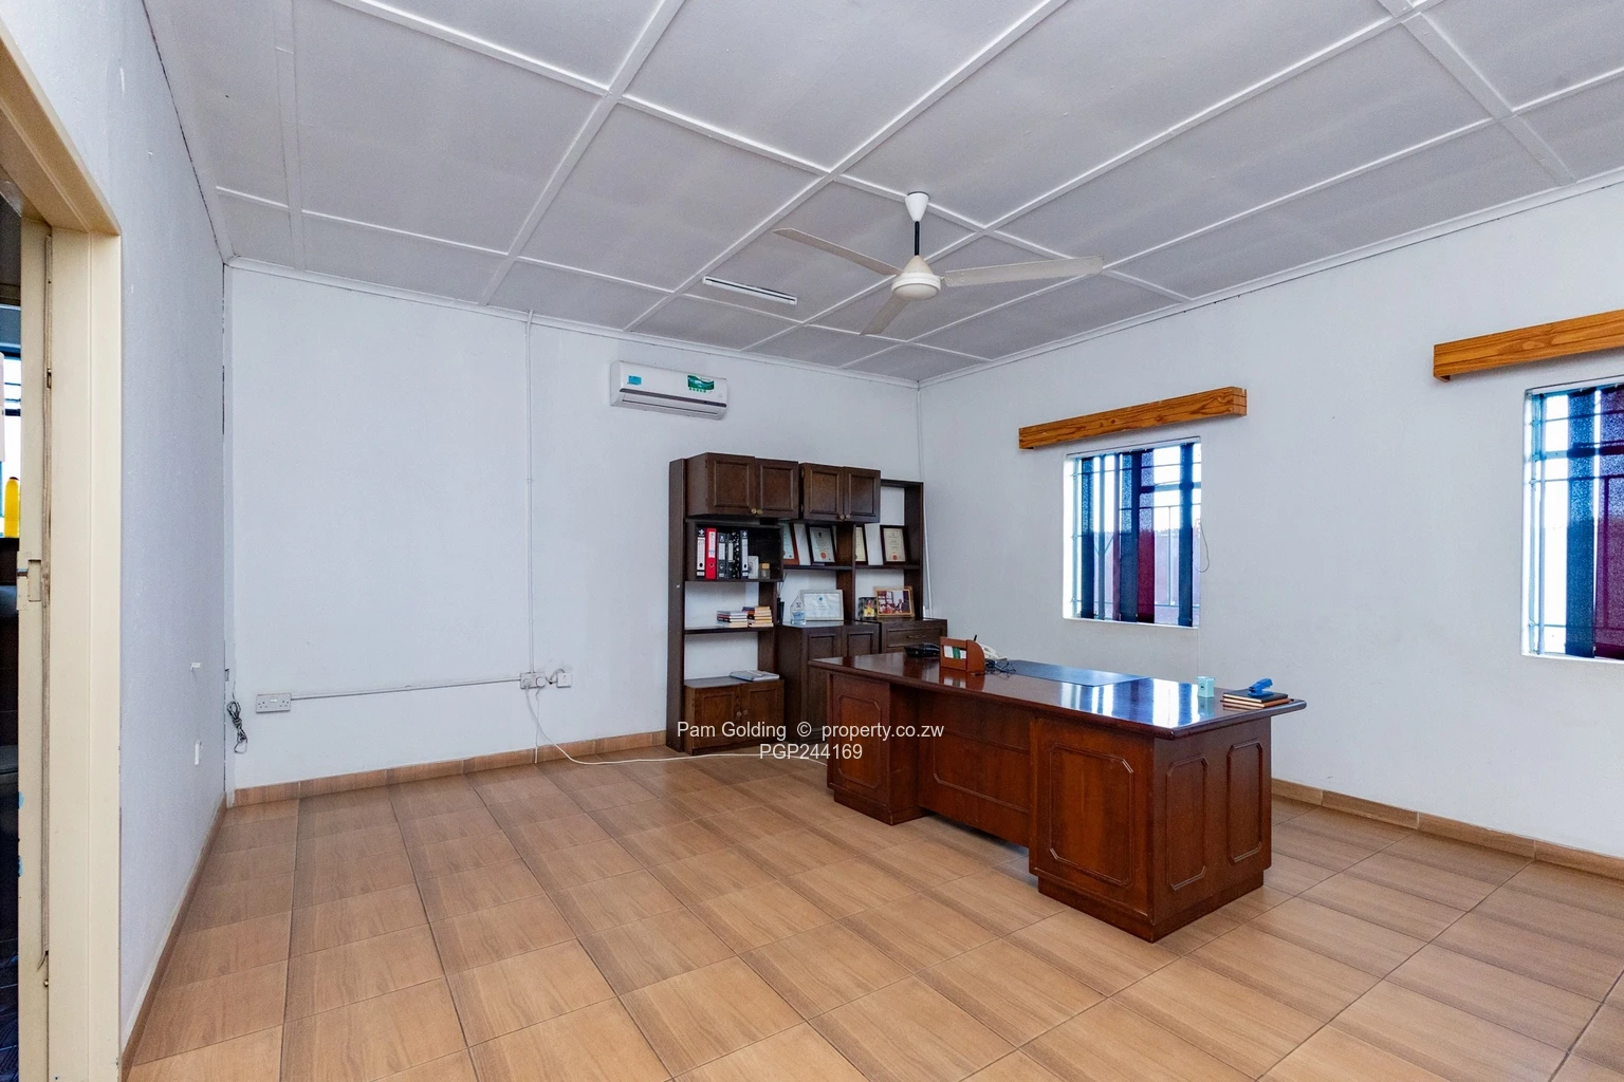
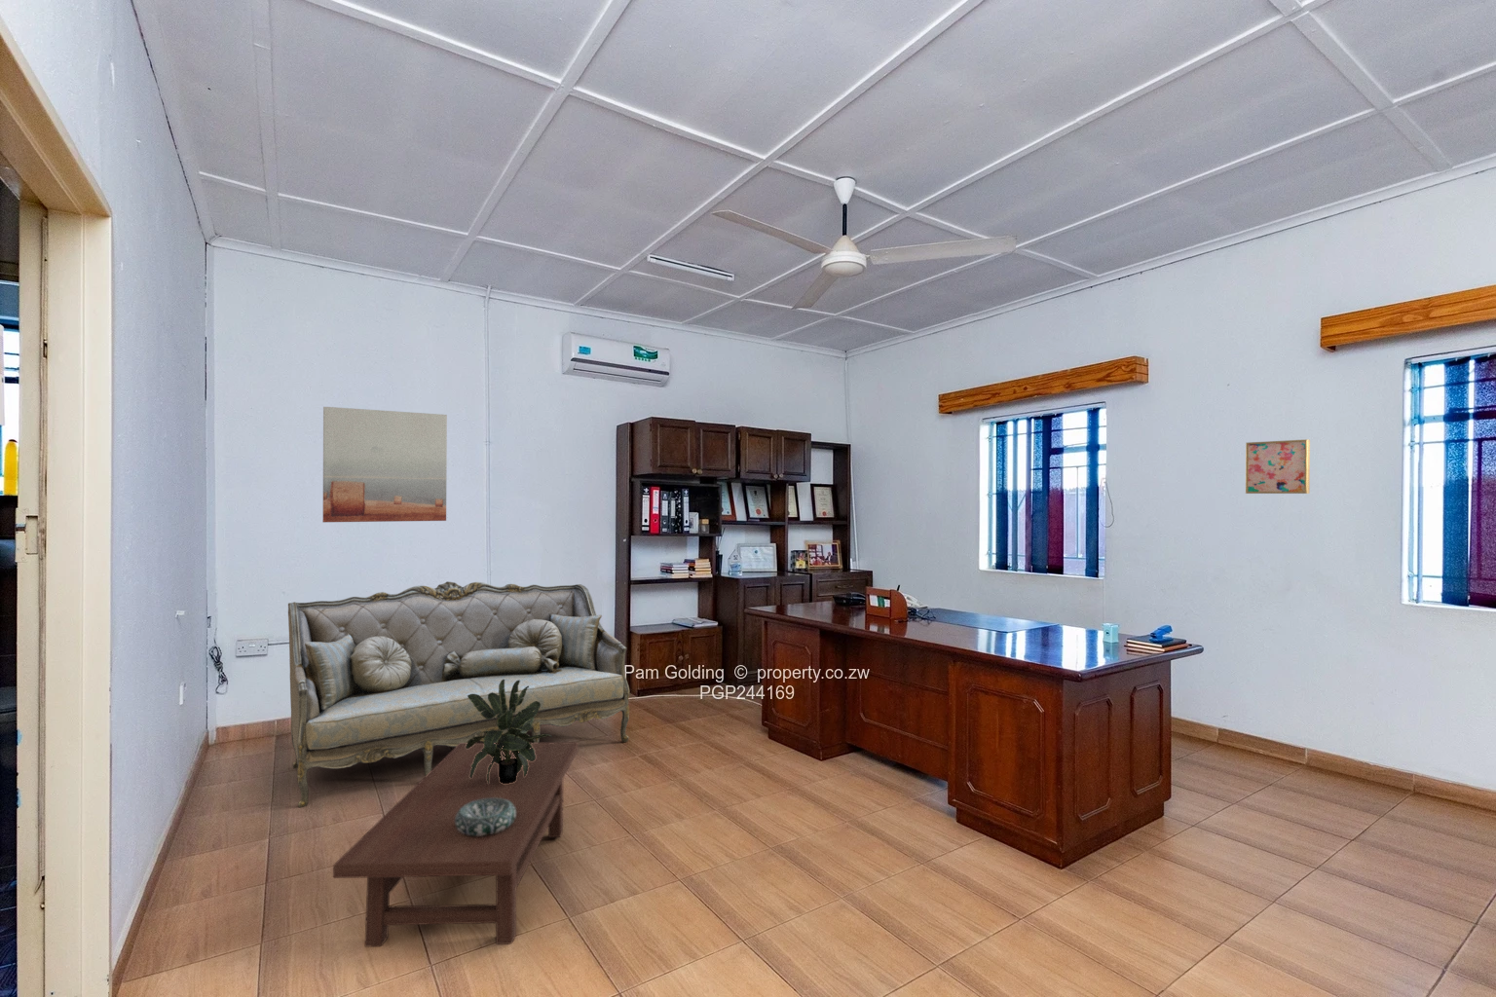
+ decorative bowl (485, 816)
+ wall art (1277, 467)
+ sofa (468, 670)
+ coffee table (479, 837)
+ wall art (386, 465)
+ potted plant (506, 732)
